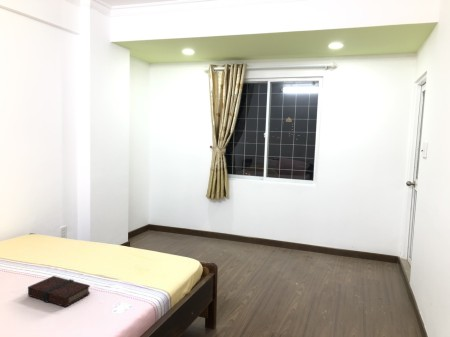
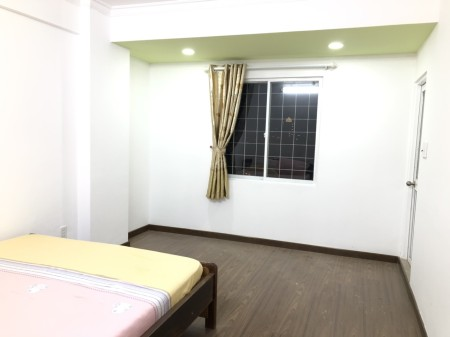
- book (59, 290)
